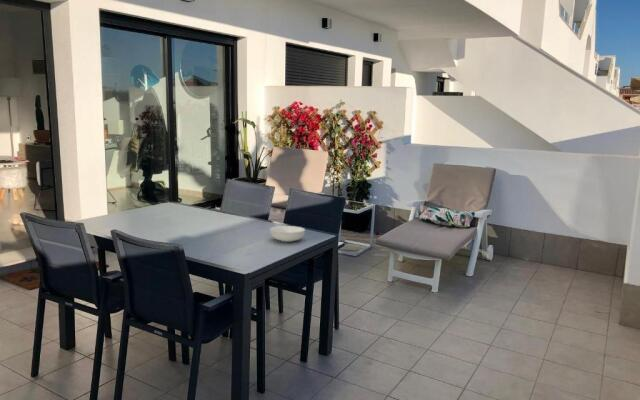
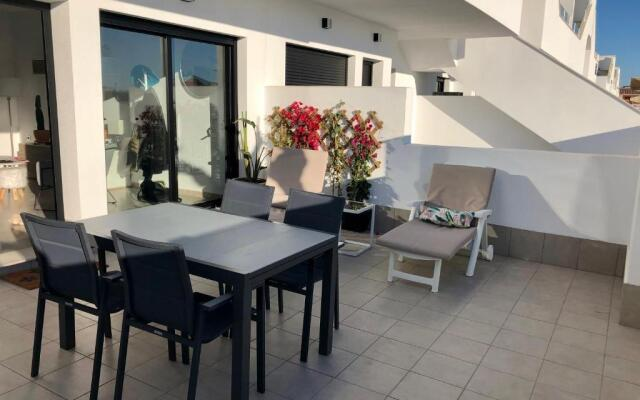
- serving bowl (287, 234)
